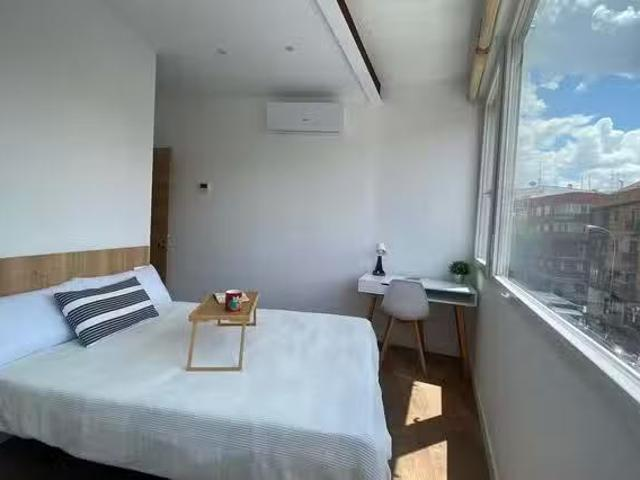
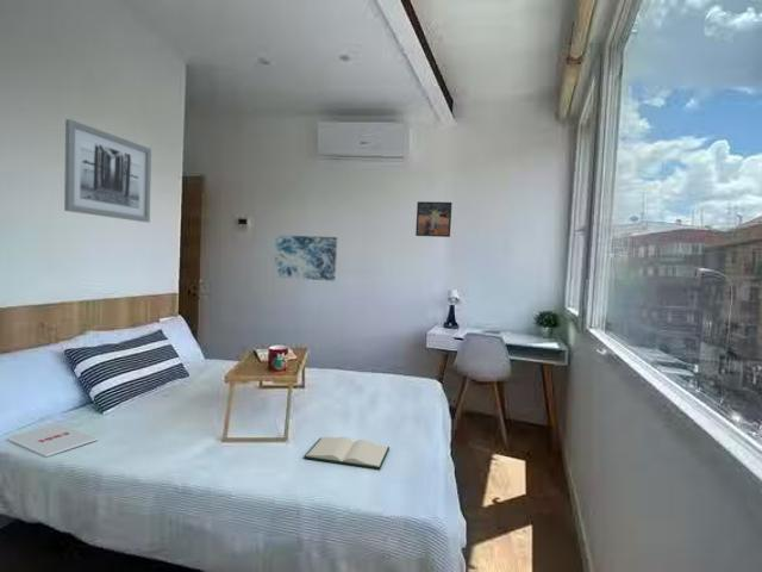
+ hardback book (348, 449)
+ wall art (112, 176)
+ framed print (433, 219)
+ wall art (305, 257)
+ magazine (52, 439)
